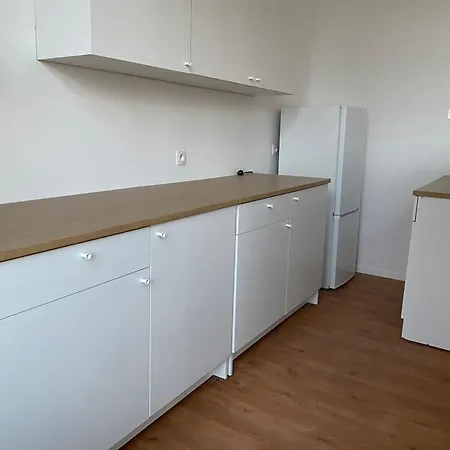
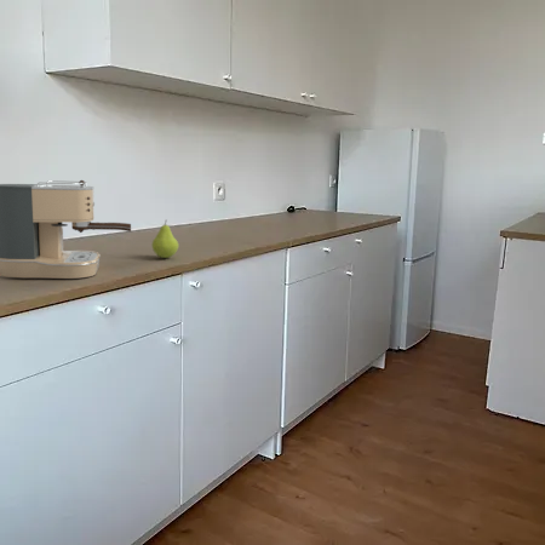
+ coffee maker (63, 225)
+ fruit (165, 239)
